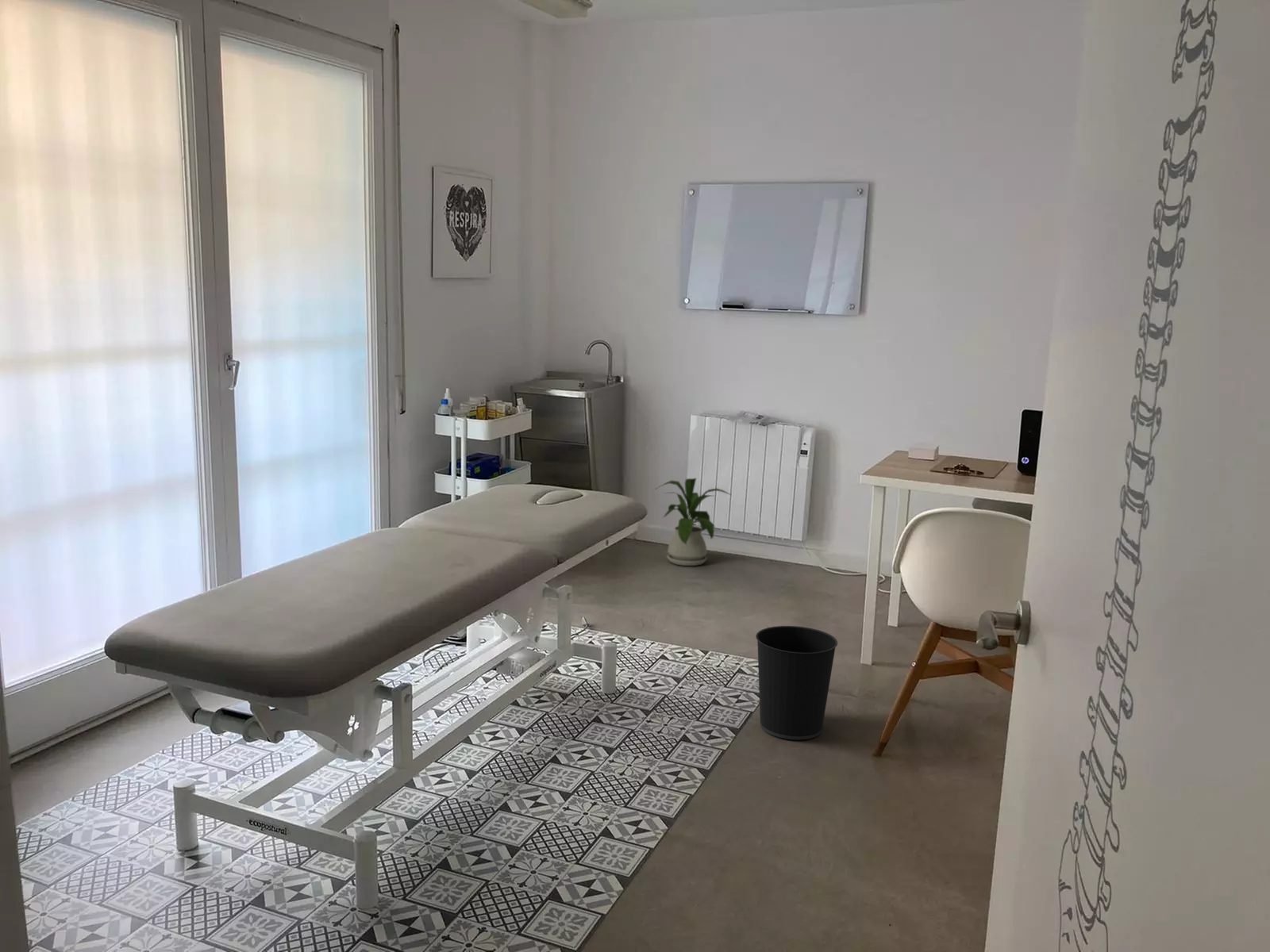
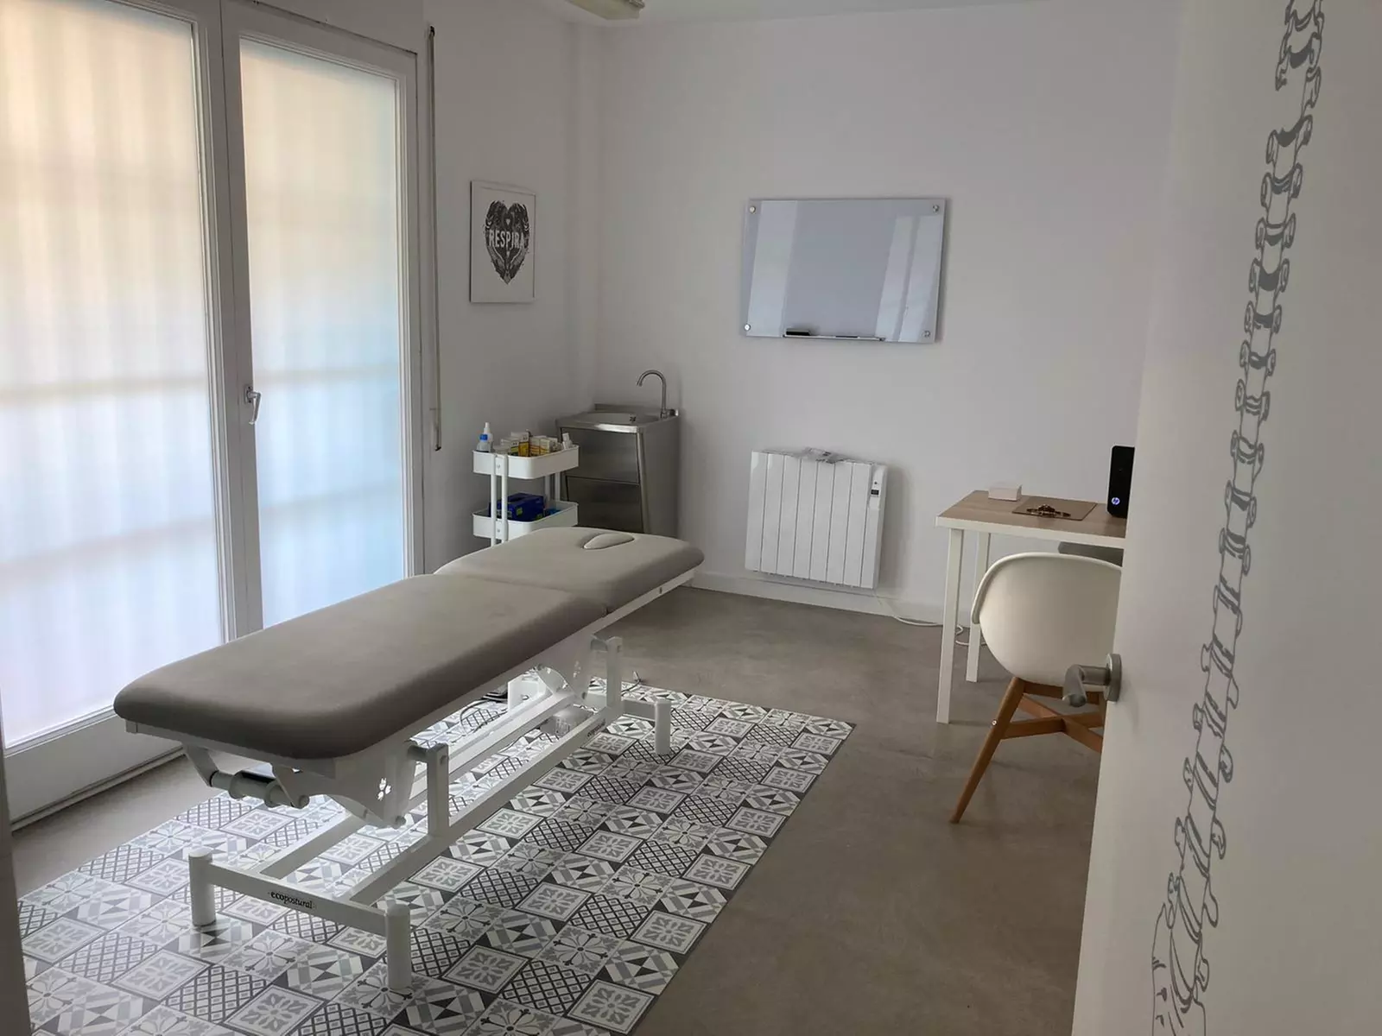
- wastebasket (794, 682)
- house plant (694, 516)
